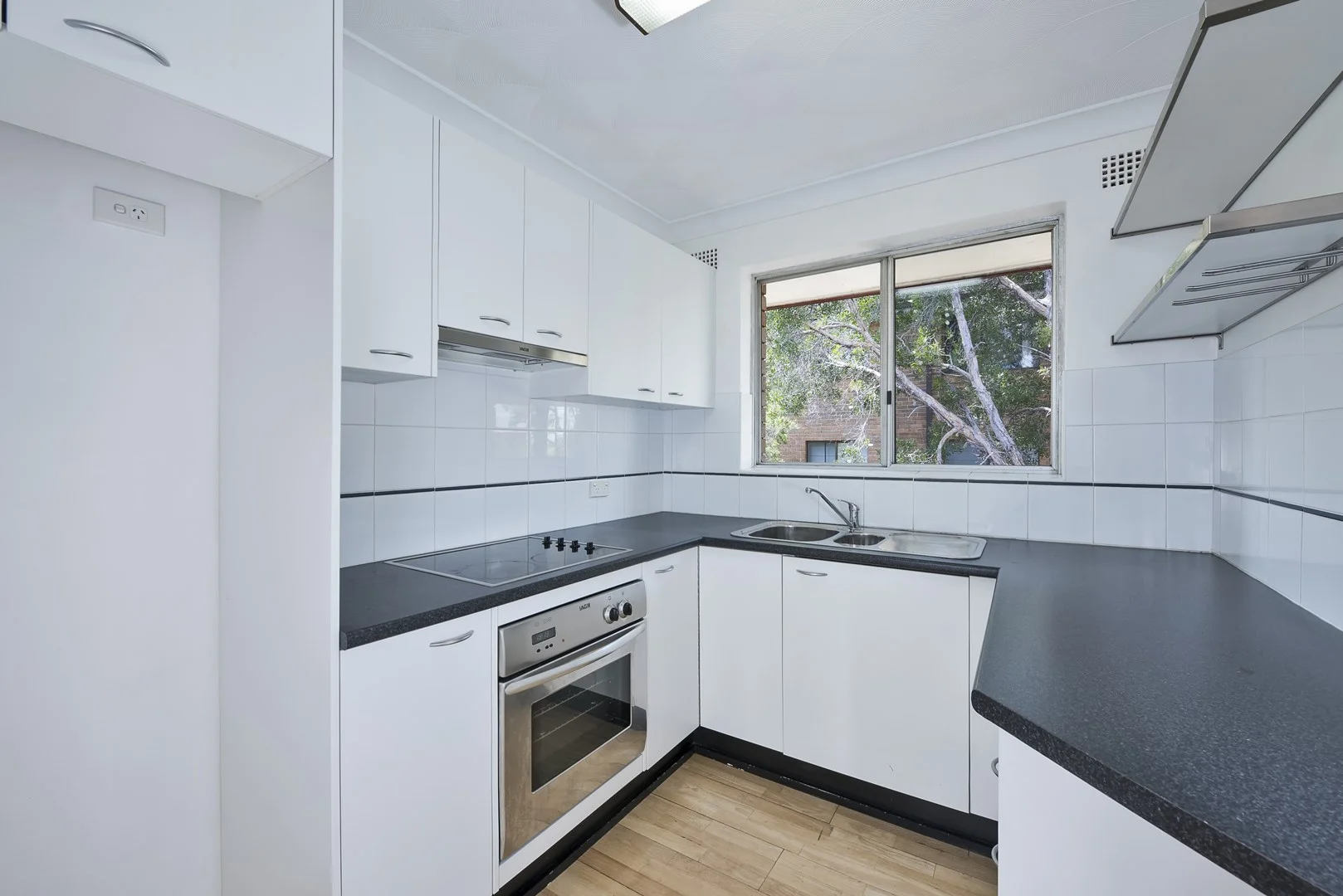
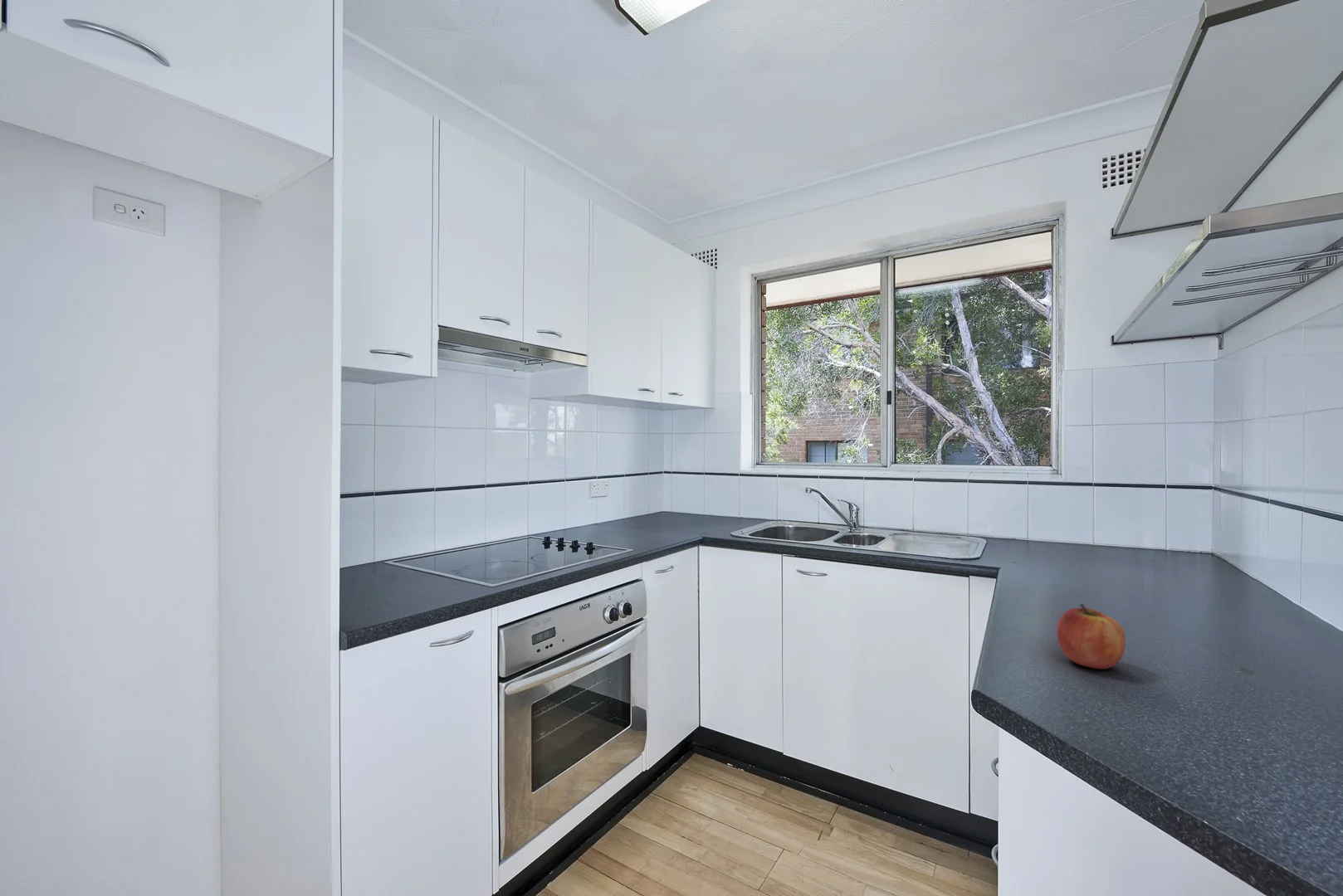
+ apple (1090, 635)
